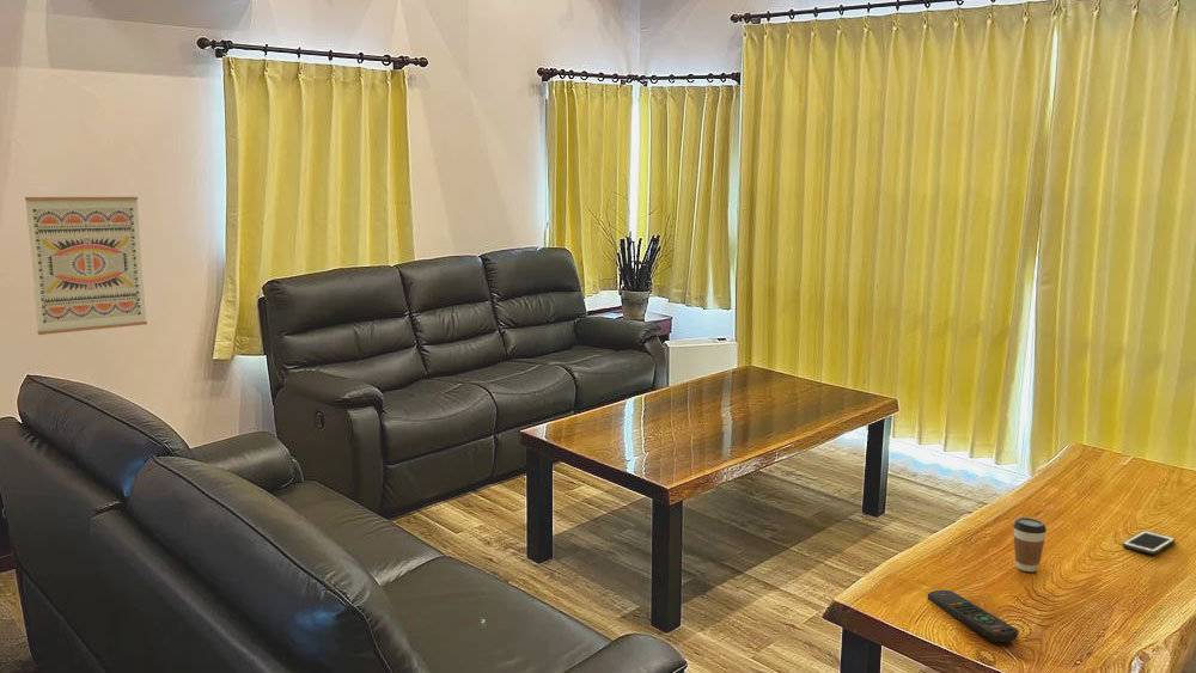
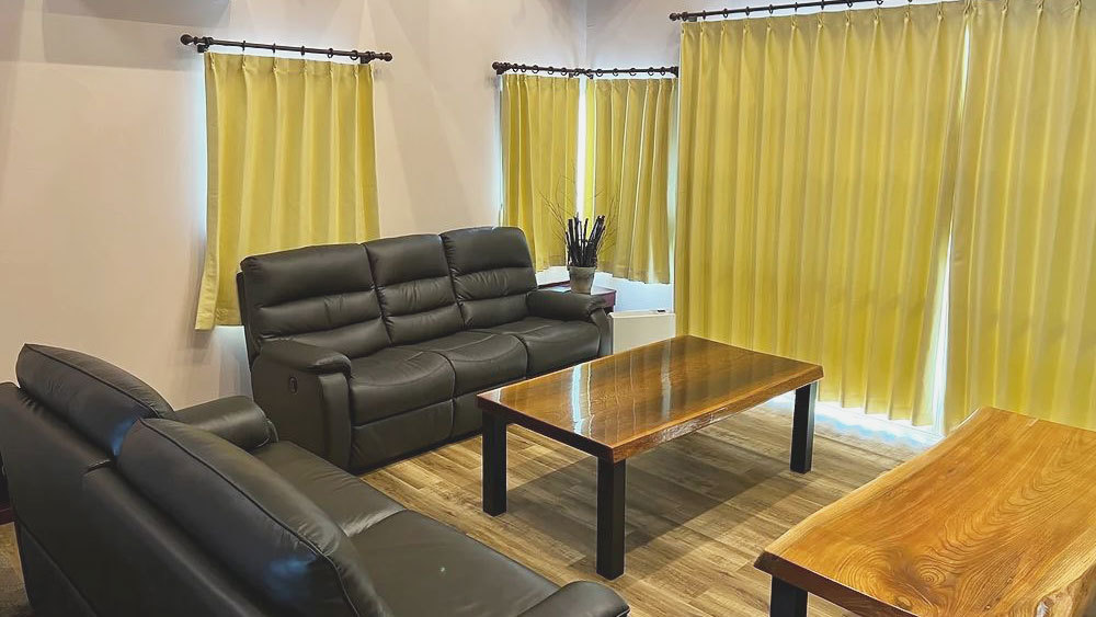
- wall art (89, 263)
- cell phone (1148, 542)
- coffee cup (1029, 544)
- remote control (970, 613)
